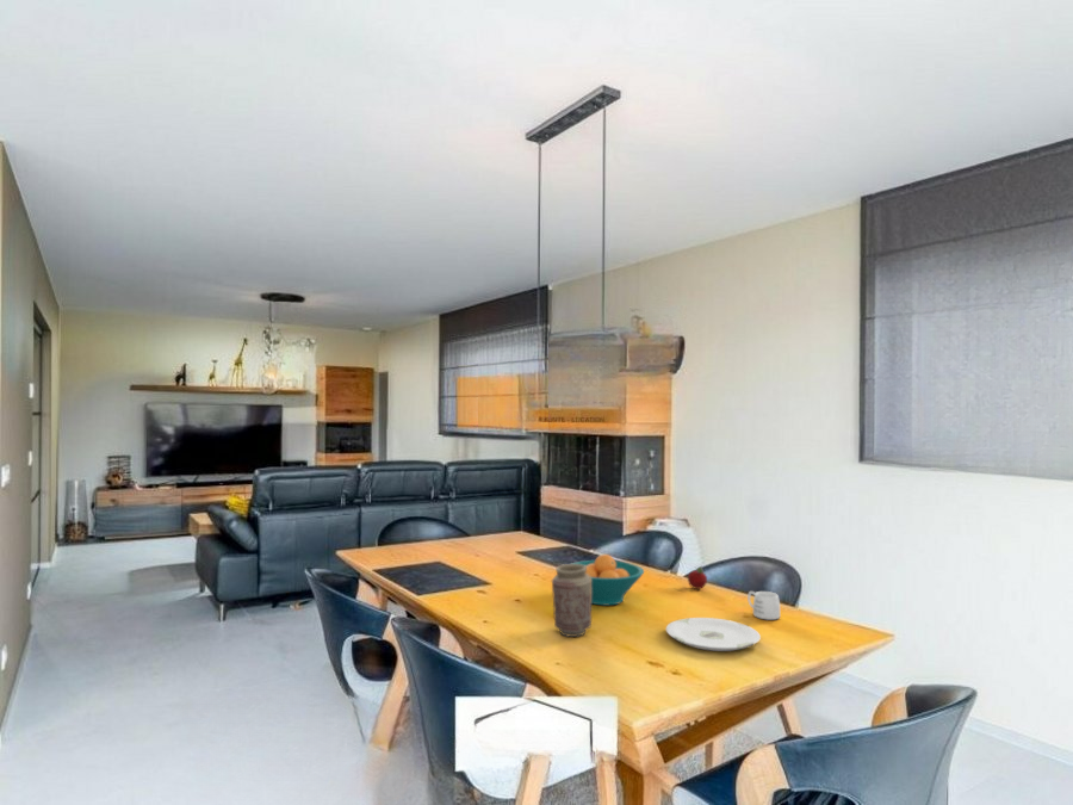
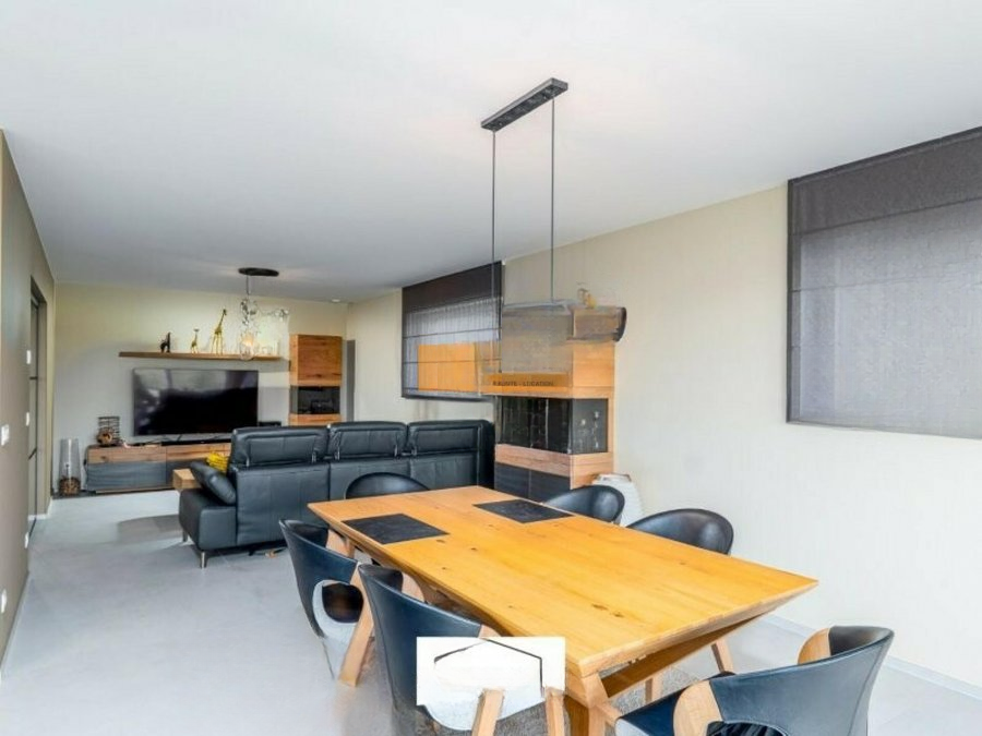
- mug (762, 603)
- fruit (699, 576)
- fruit bowl (603, 577)
- vase (571, 600)
- plate (712, 634)
